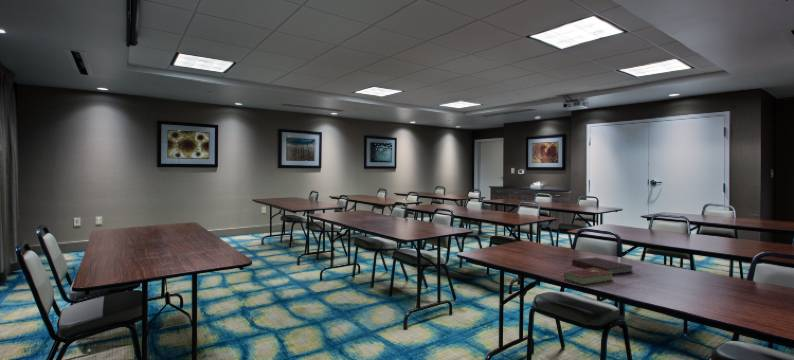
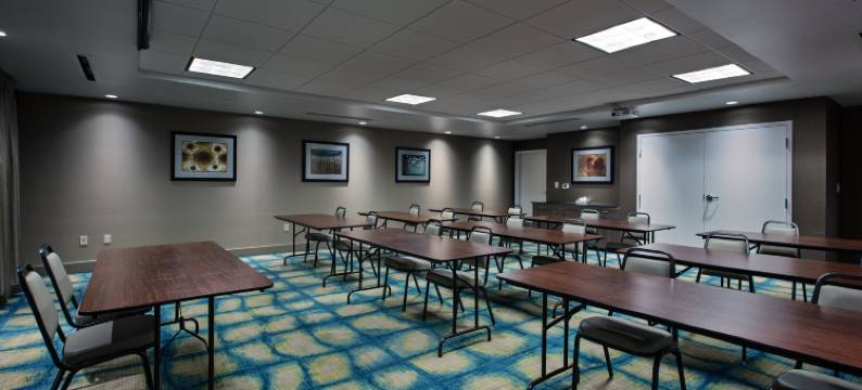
- notebook (601, 265)
- hardcover book (588, 275)
